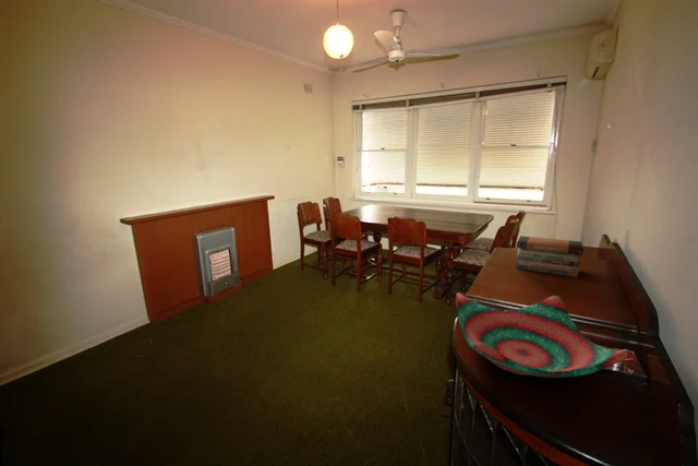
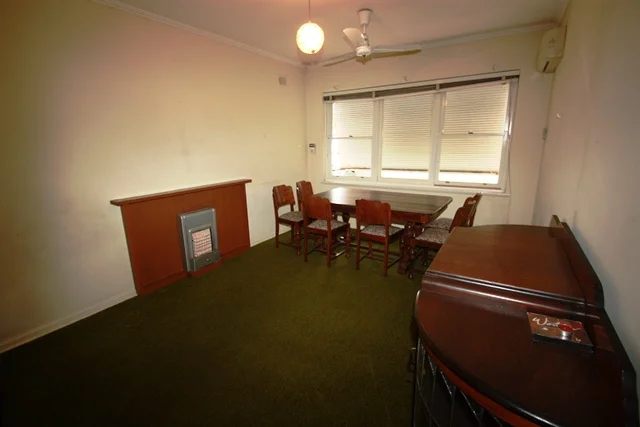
- book stack (546, 255)
- decorative bowl (524, 337)
